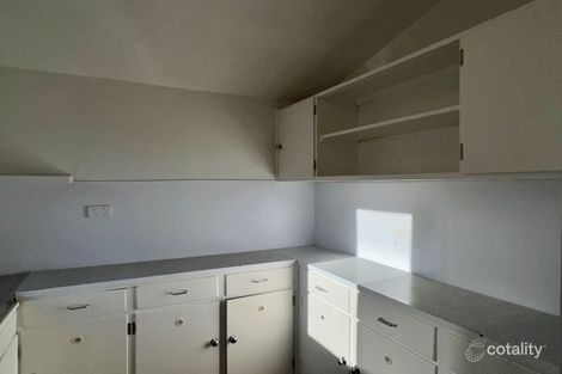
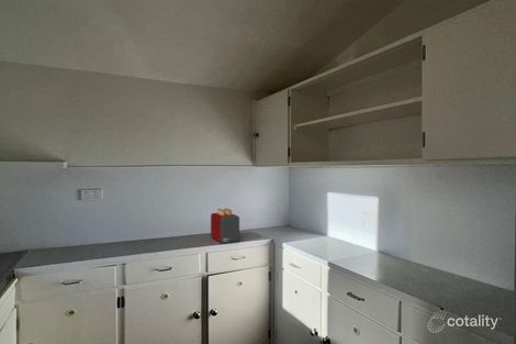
+ toaster (224, 224)
